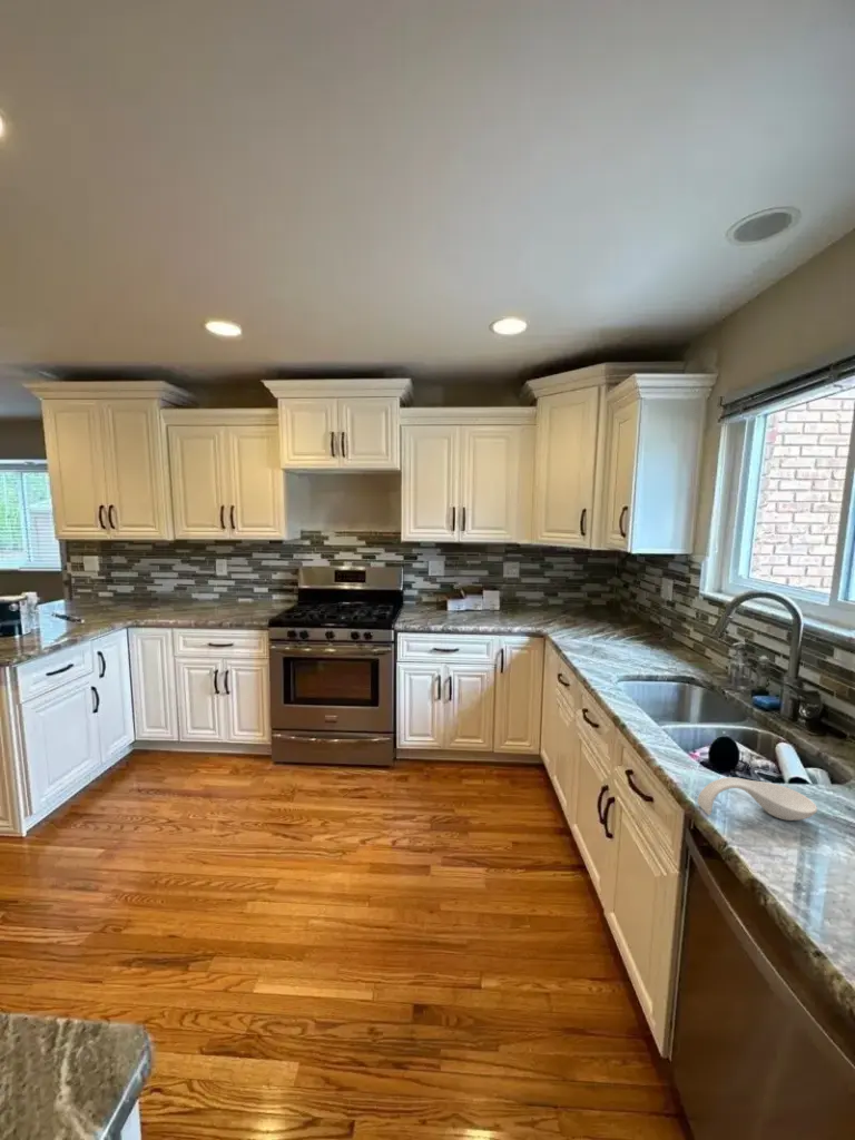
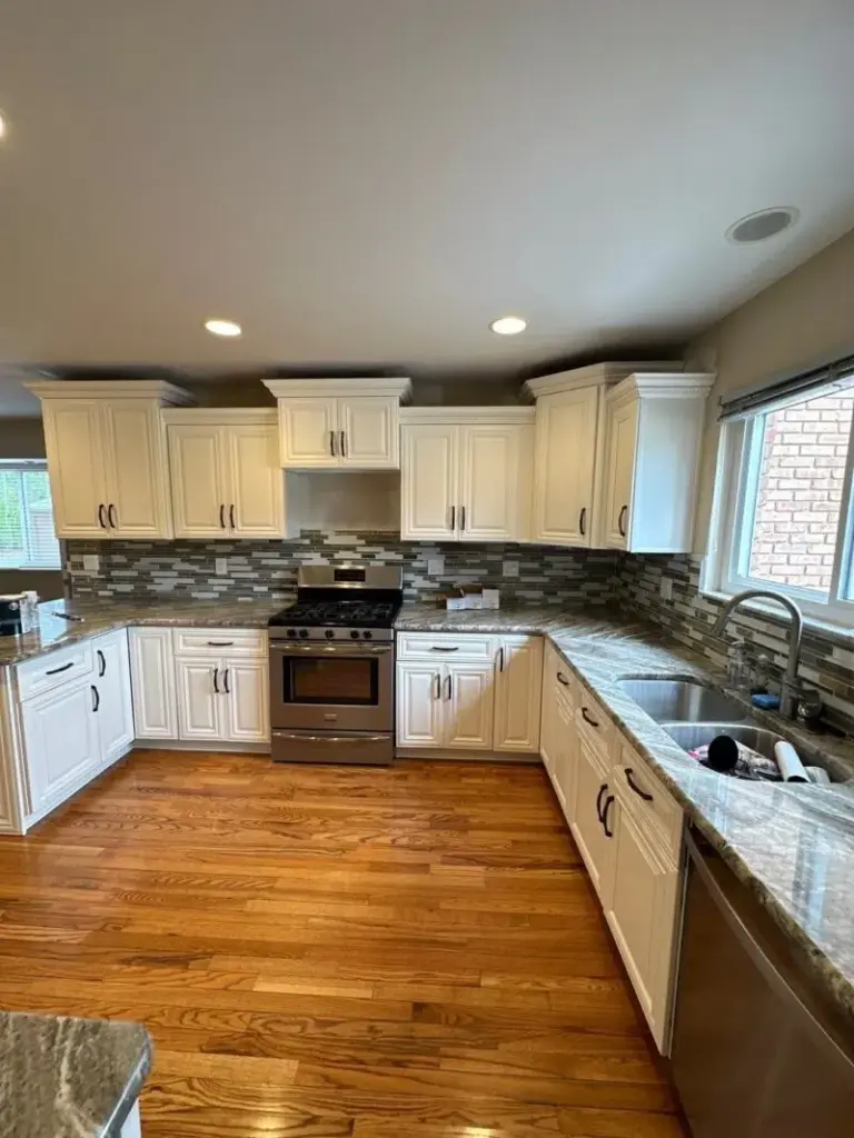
- spoon rest (756, 797)
